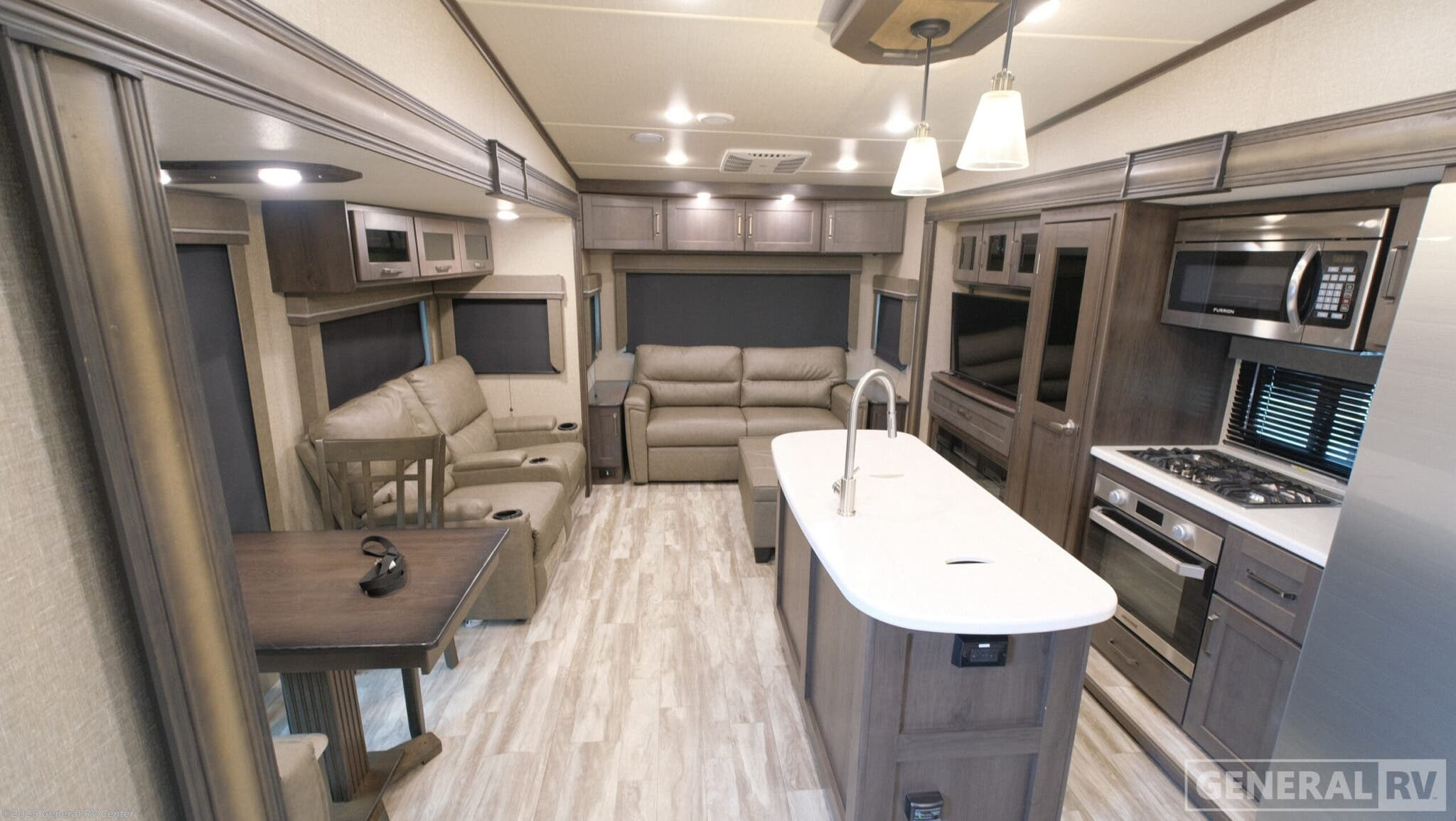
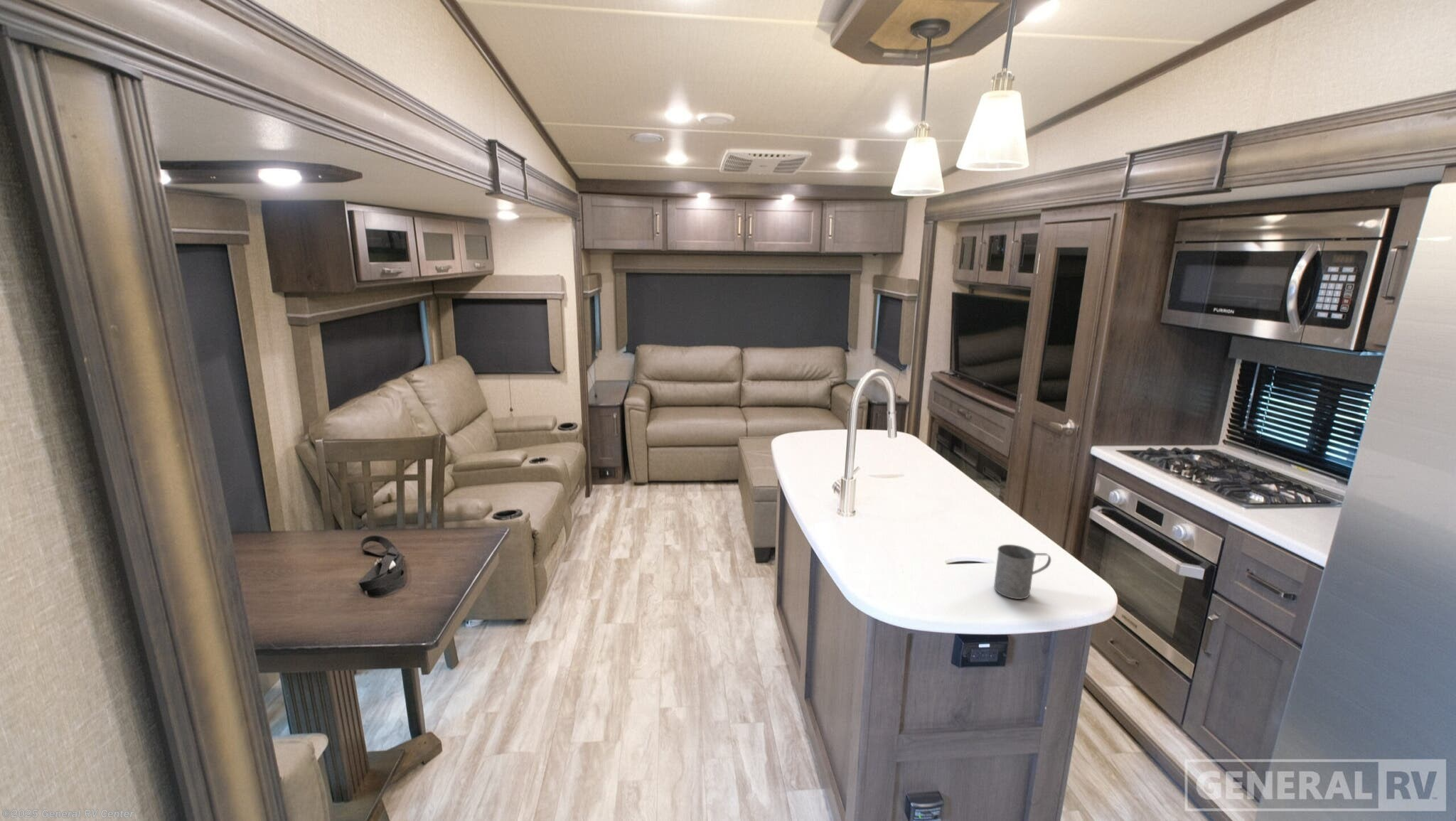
+ mug (1022, 572)
